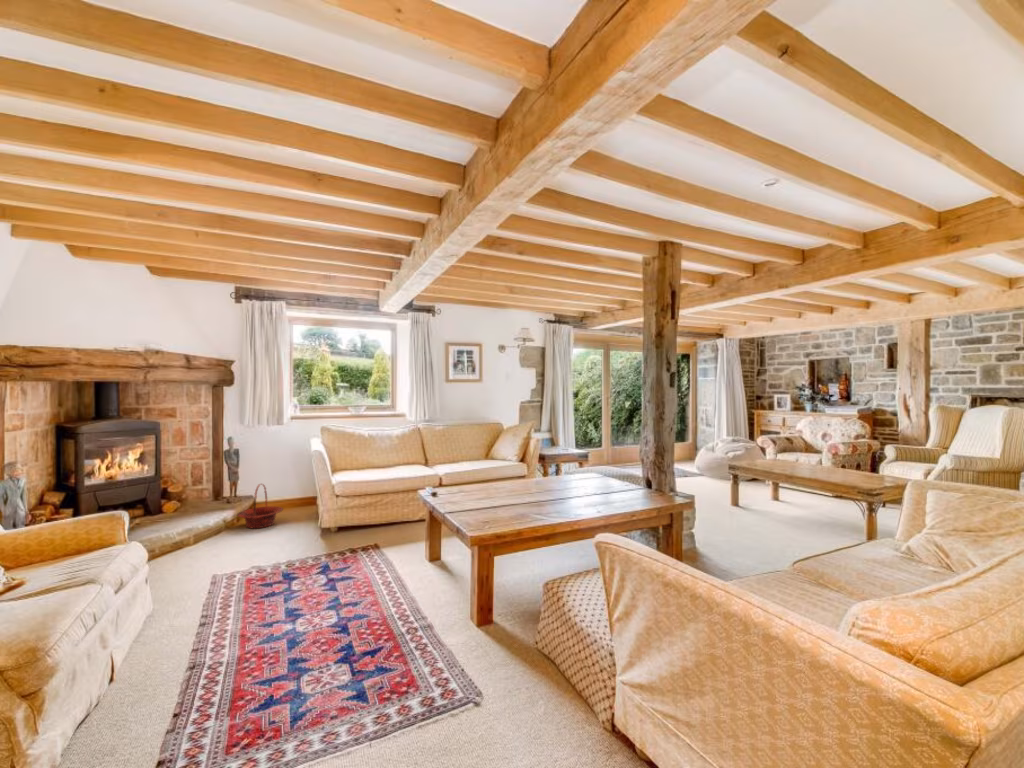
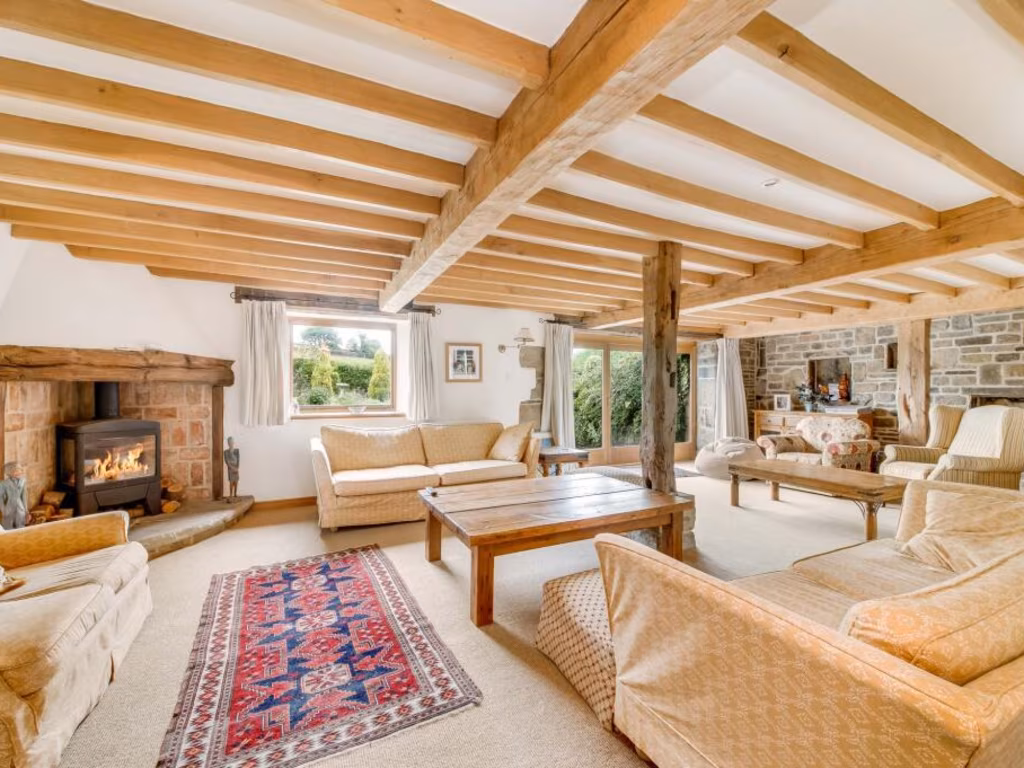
- basket (260, 507)
